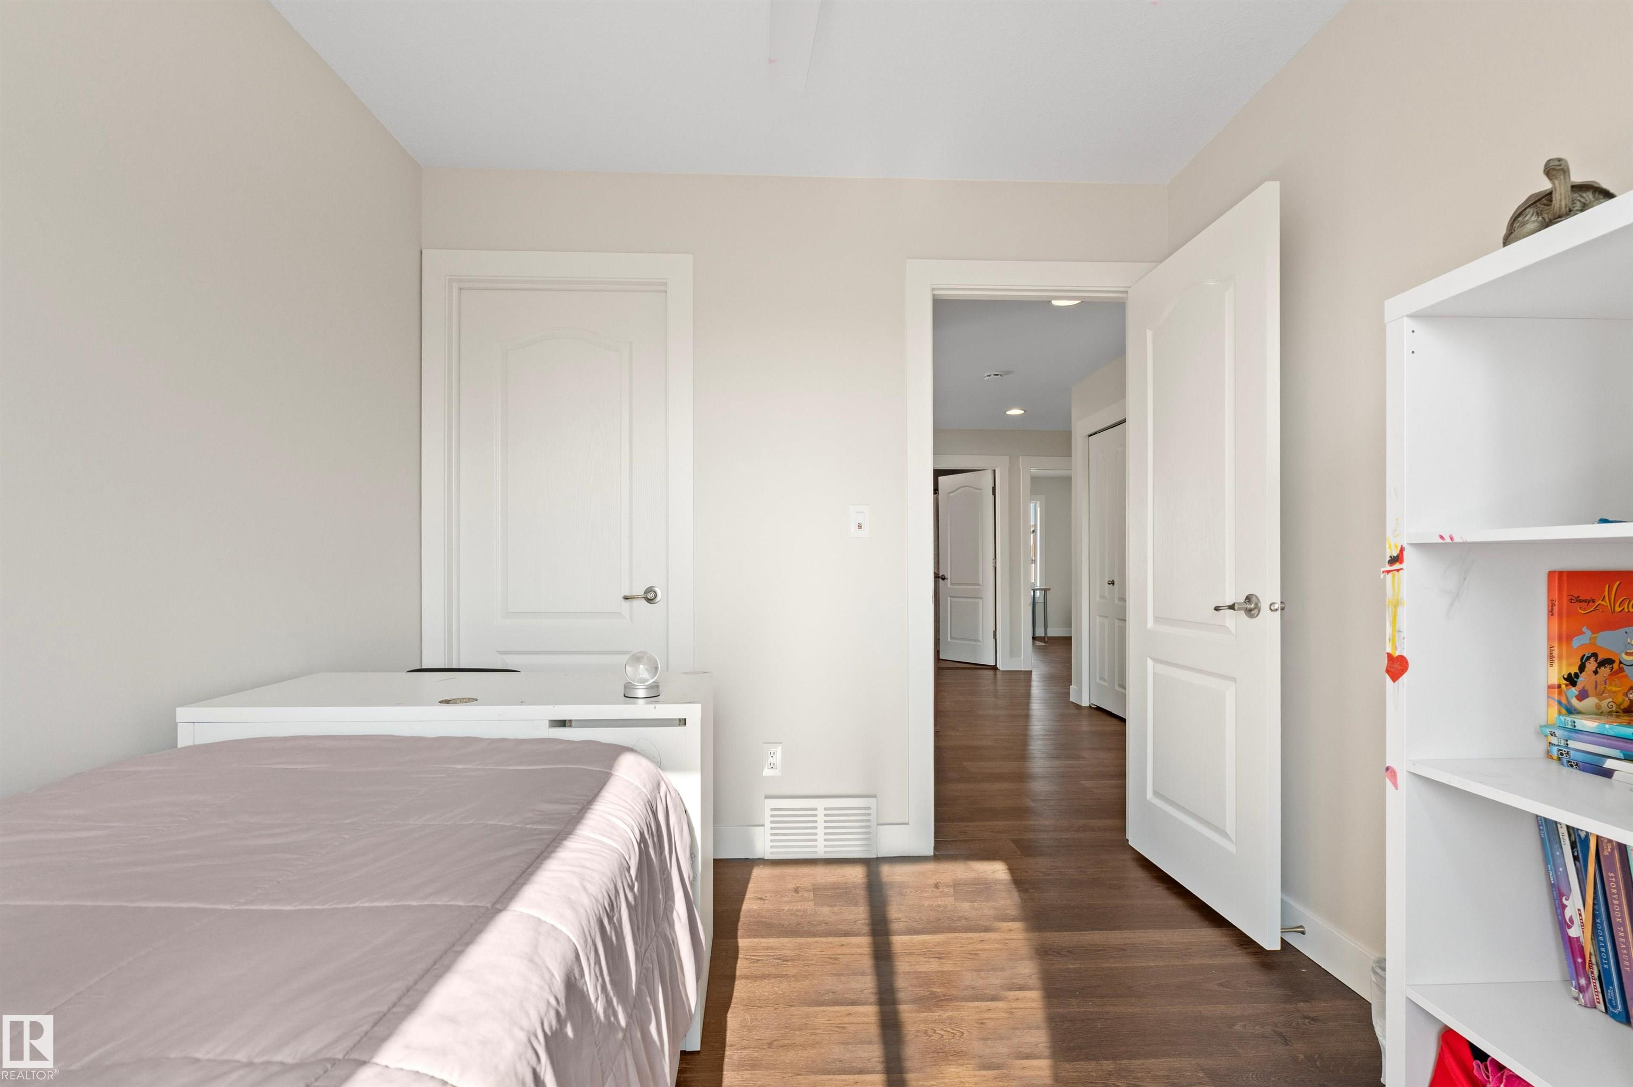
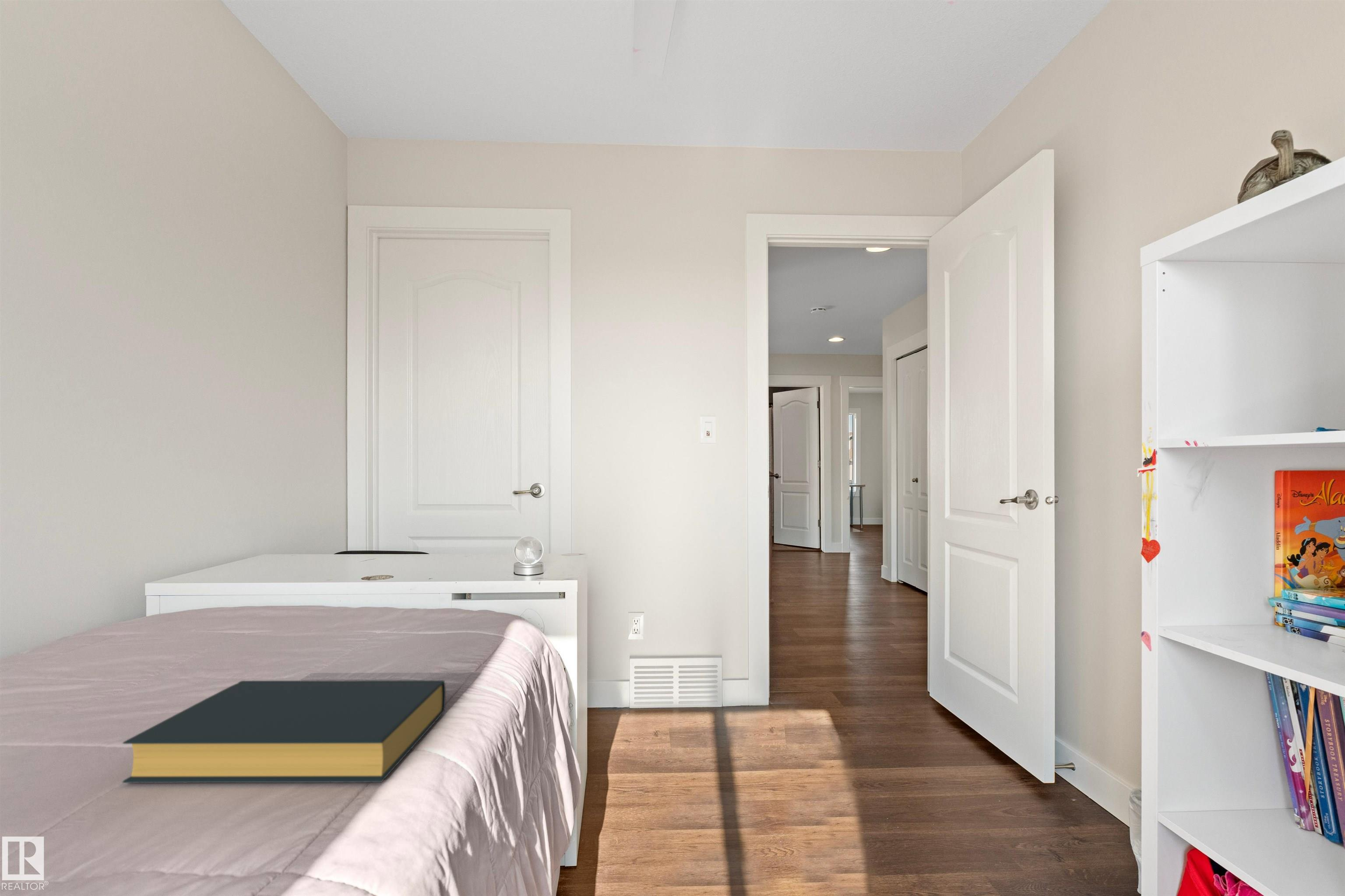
+ hardback book (304, 724)
